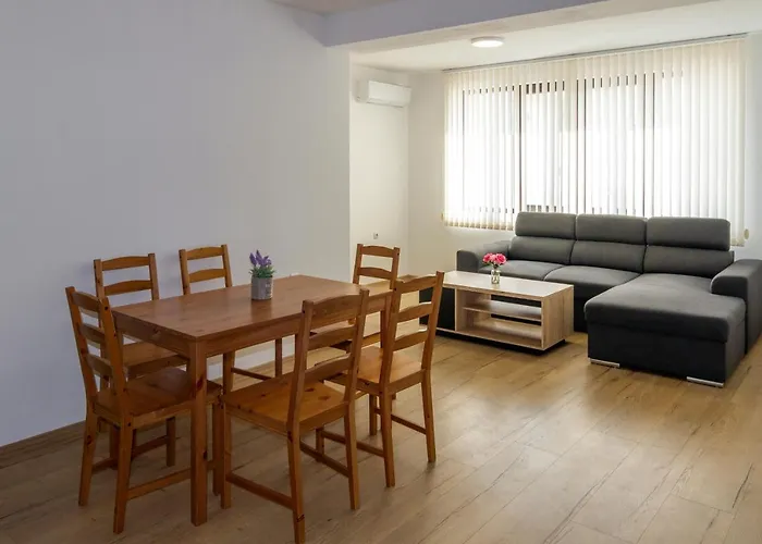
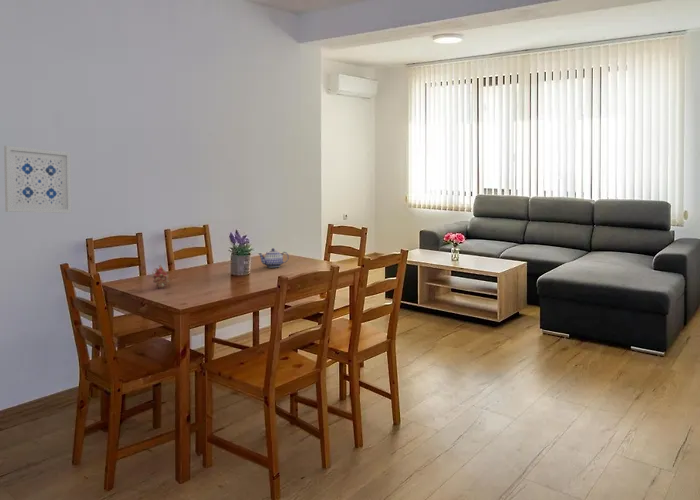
+ fruit (160, 275)
+ wall art (39, 180)
+ teapot (273, 257)
